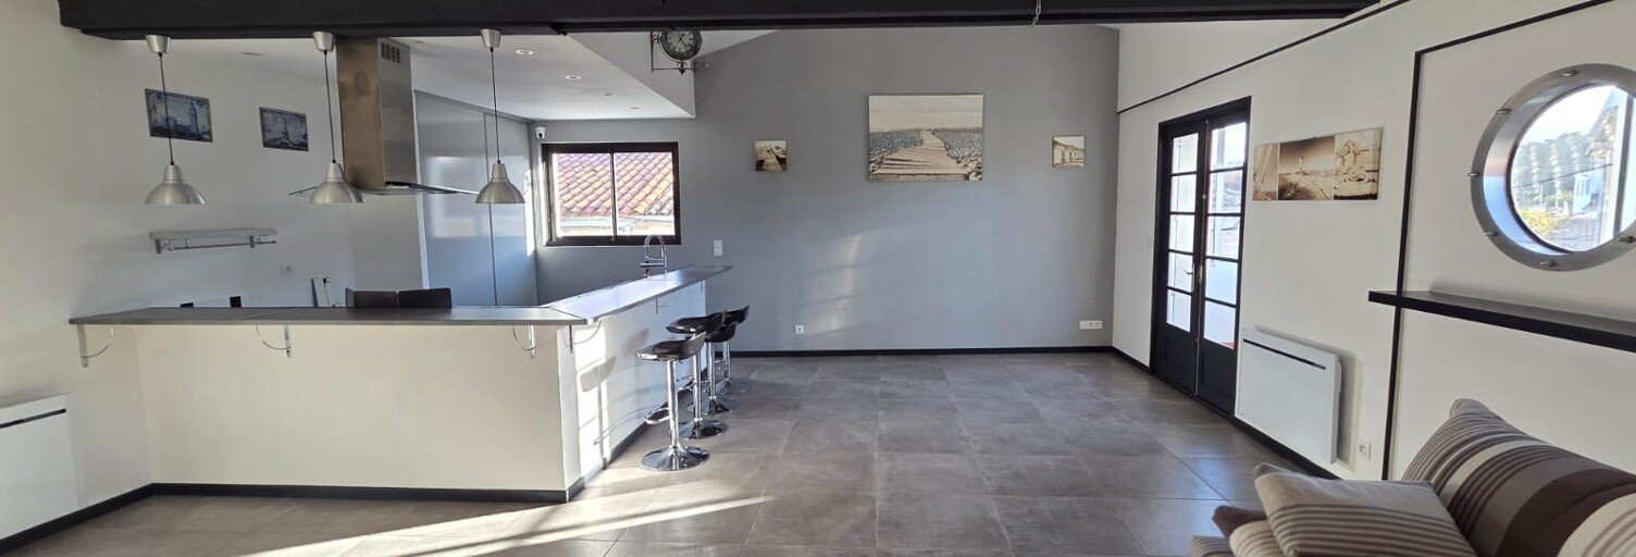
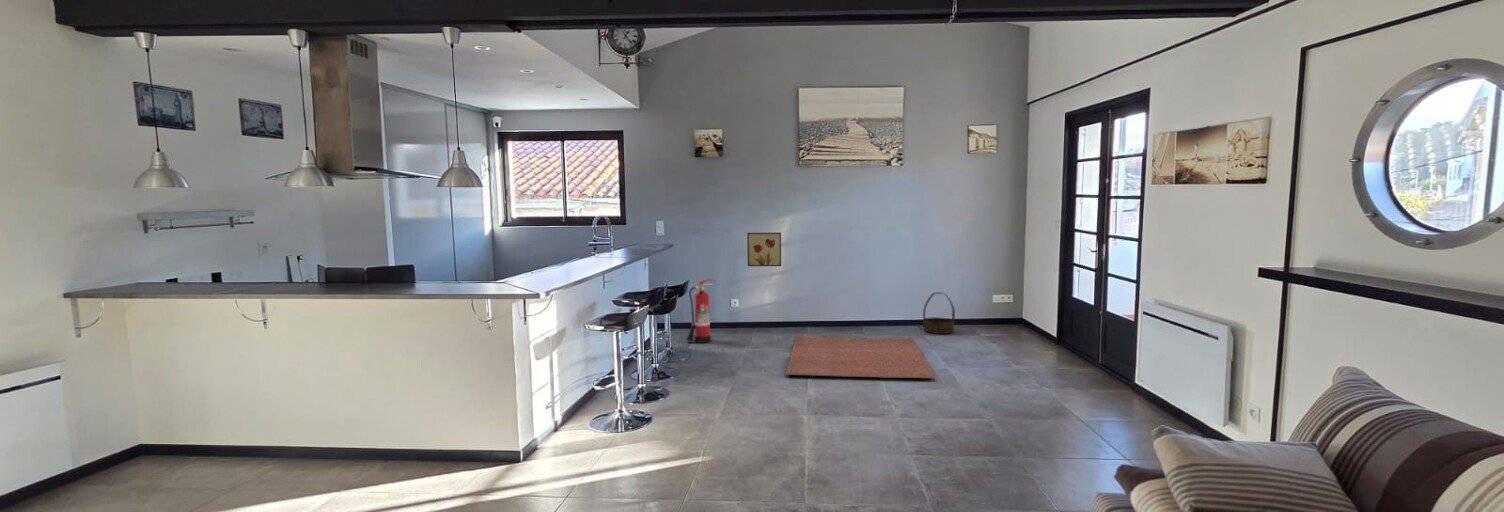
+ basket (937, 317)
+ wall art (764, 249)
+ rug (855, 350)
+ fire extinguisher (700, 310)
